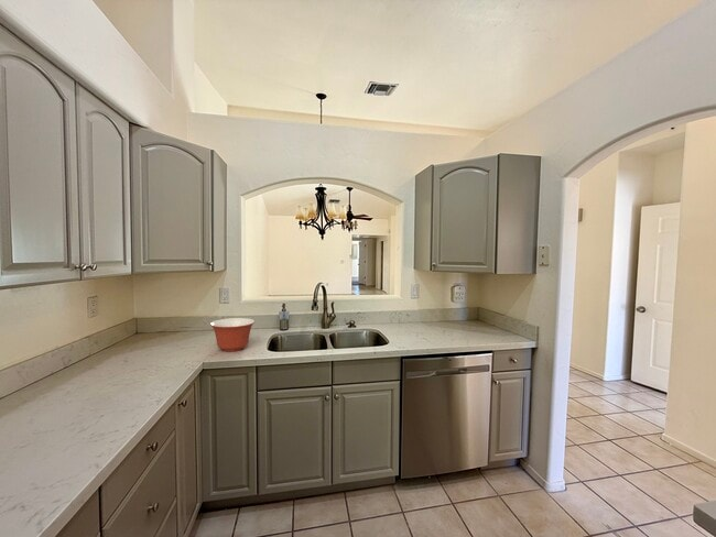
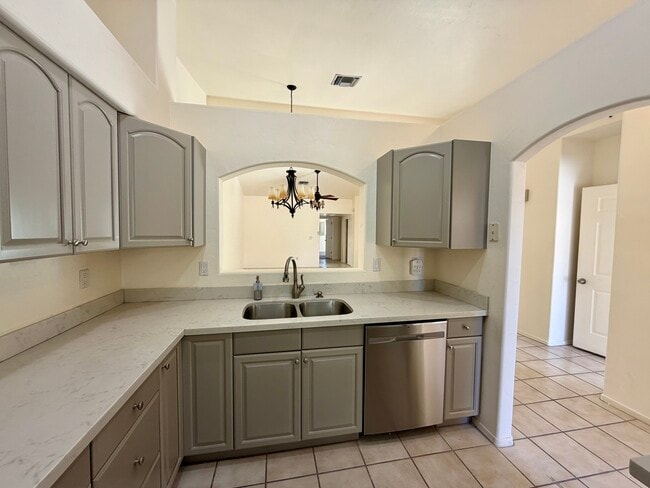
- mixing bowl (232, 335)
